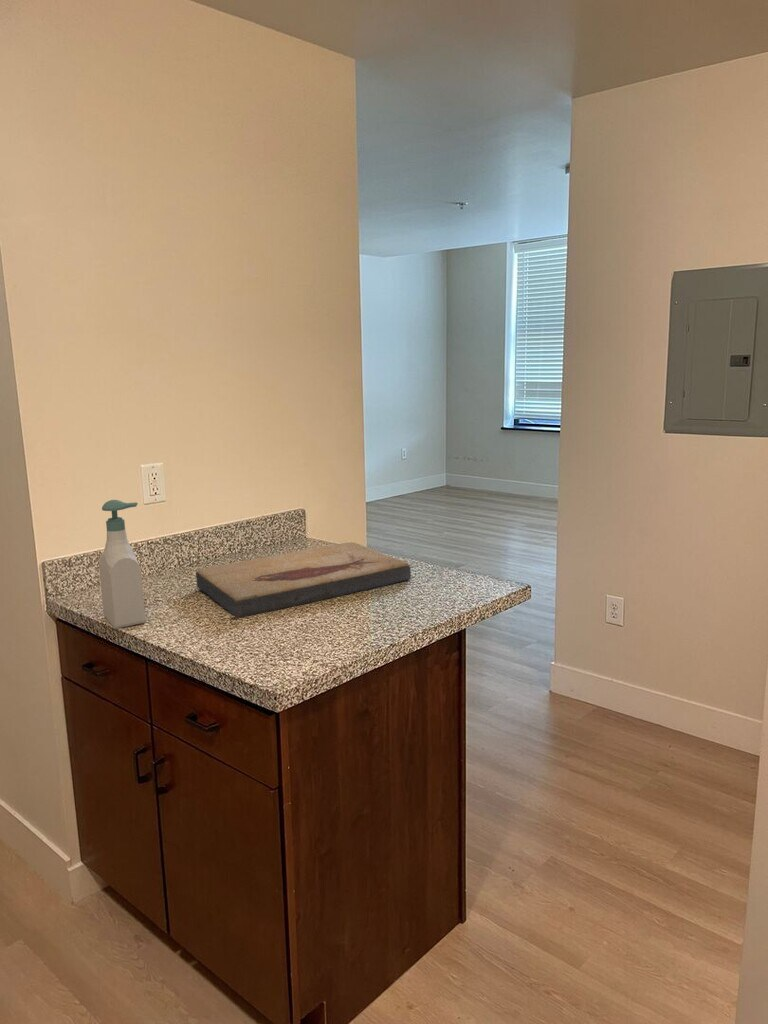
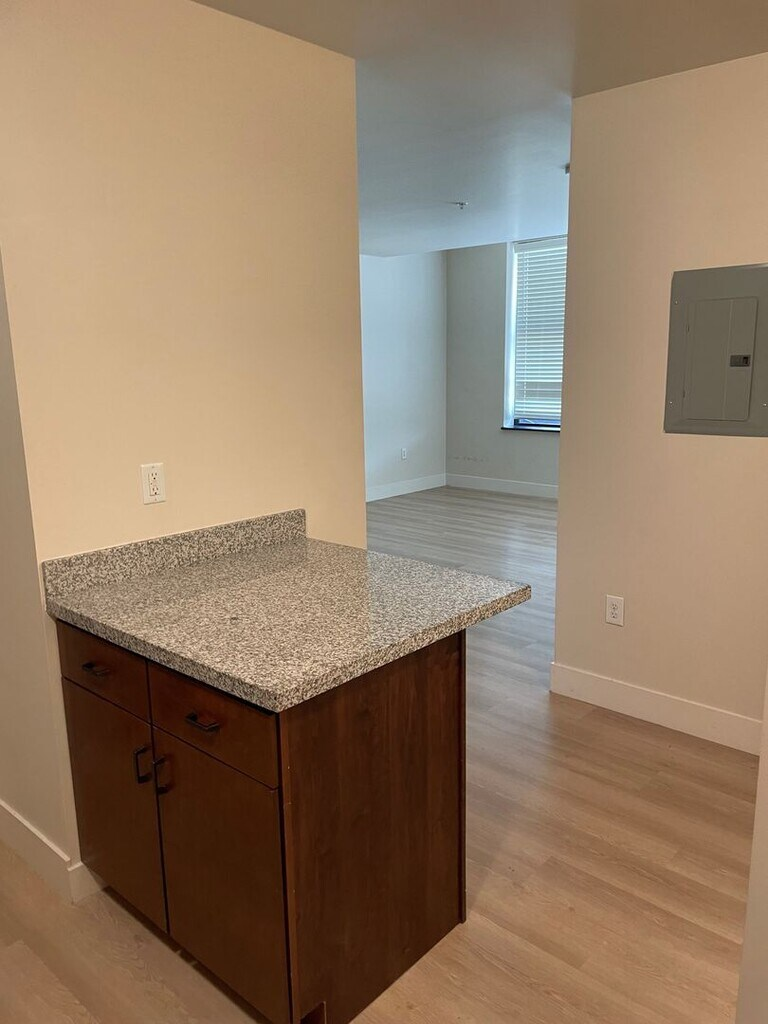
- soap bottle (123, 560)
- fish fossil (303, 574)
